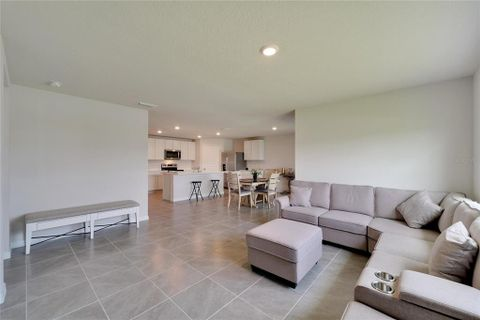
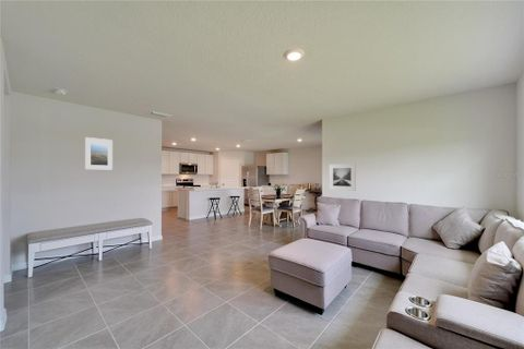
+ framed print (342, 177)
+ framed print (98, 154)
